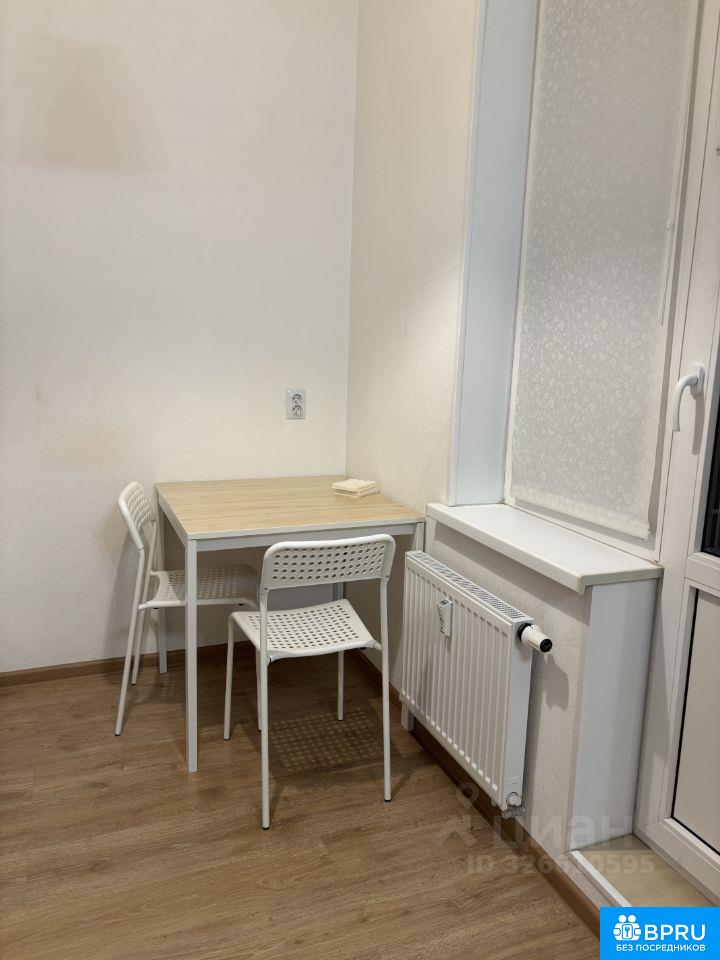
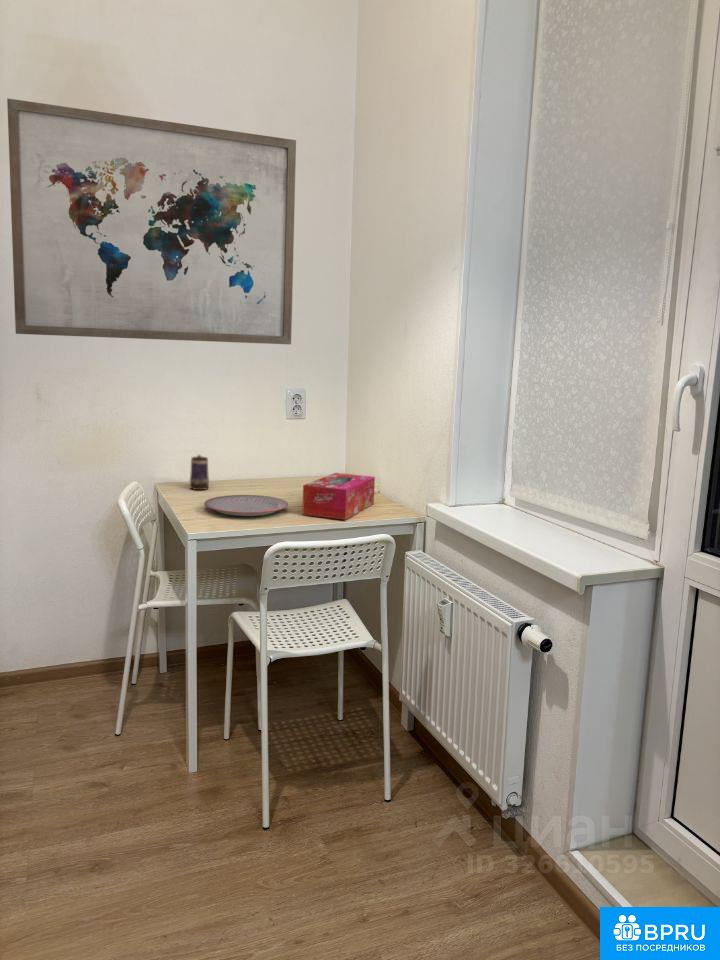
+ tissue box (339, 494)
+ plate (246, 506)
+ wall art (161, 232)
+ mug (199, 471)
